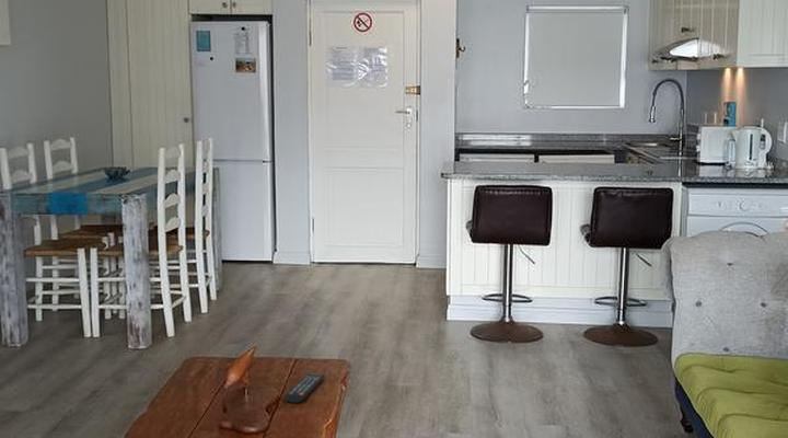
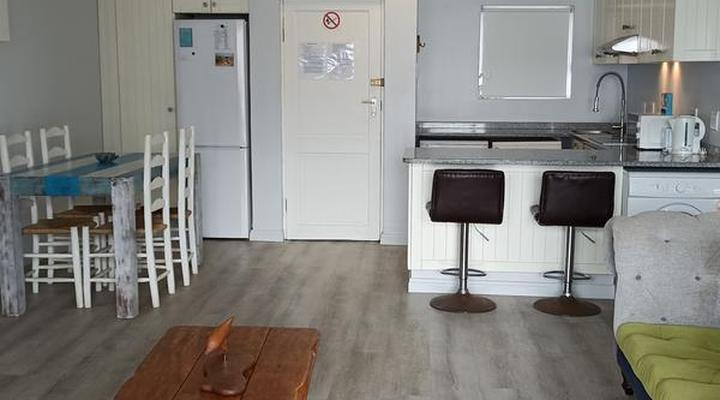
- remote control (305, 387)
